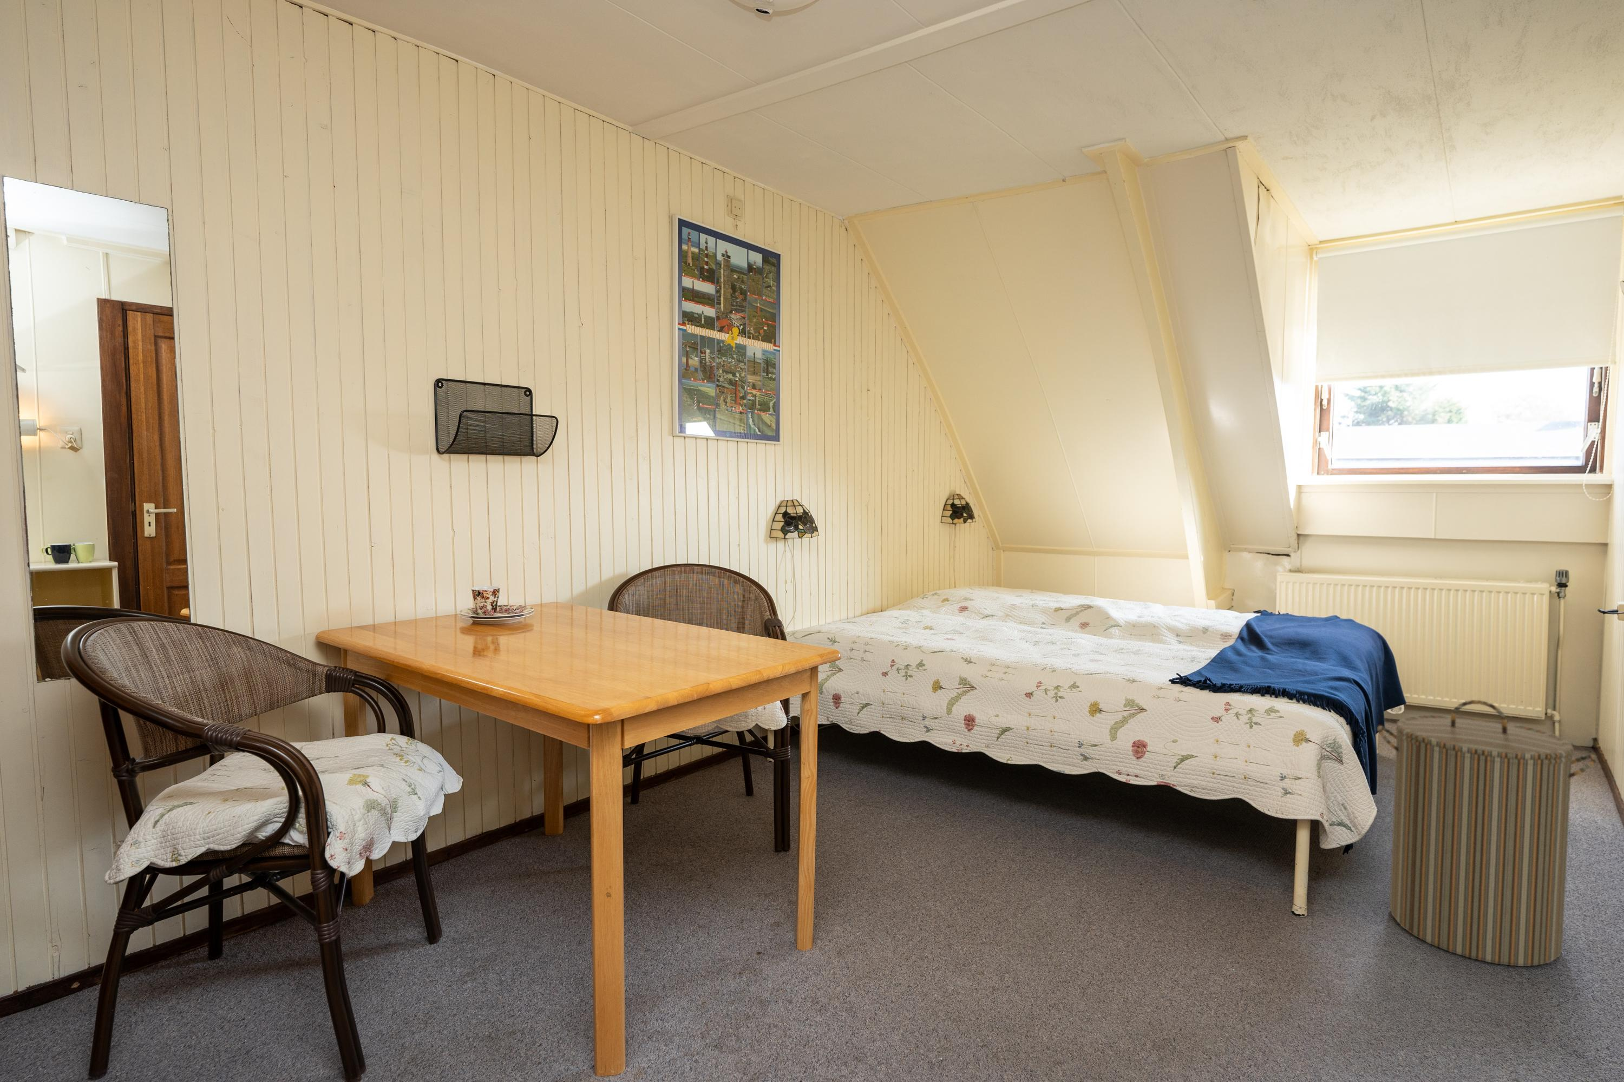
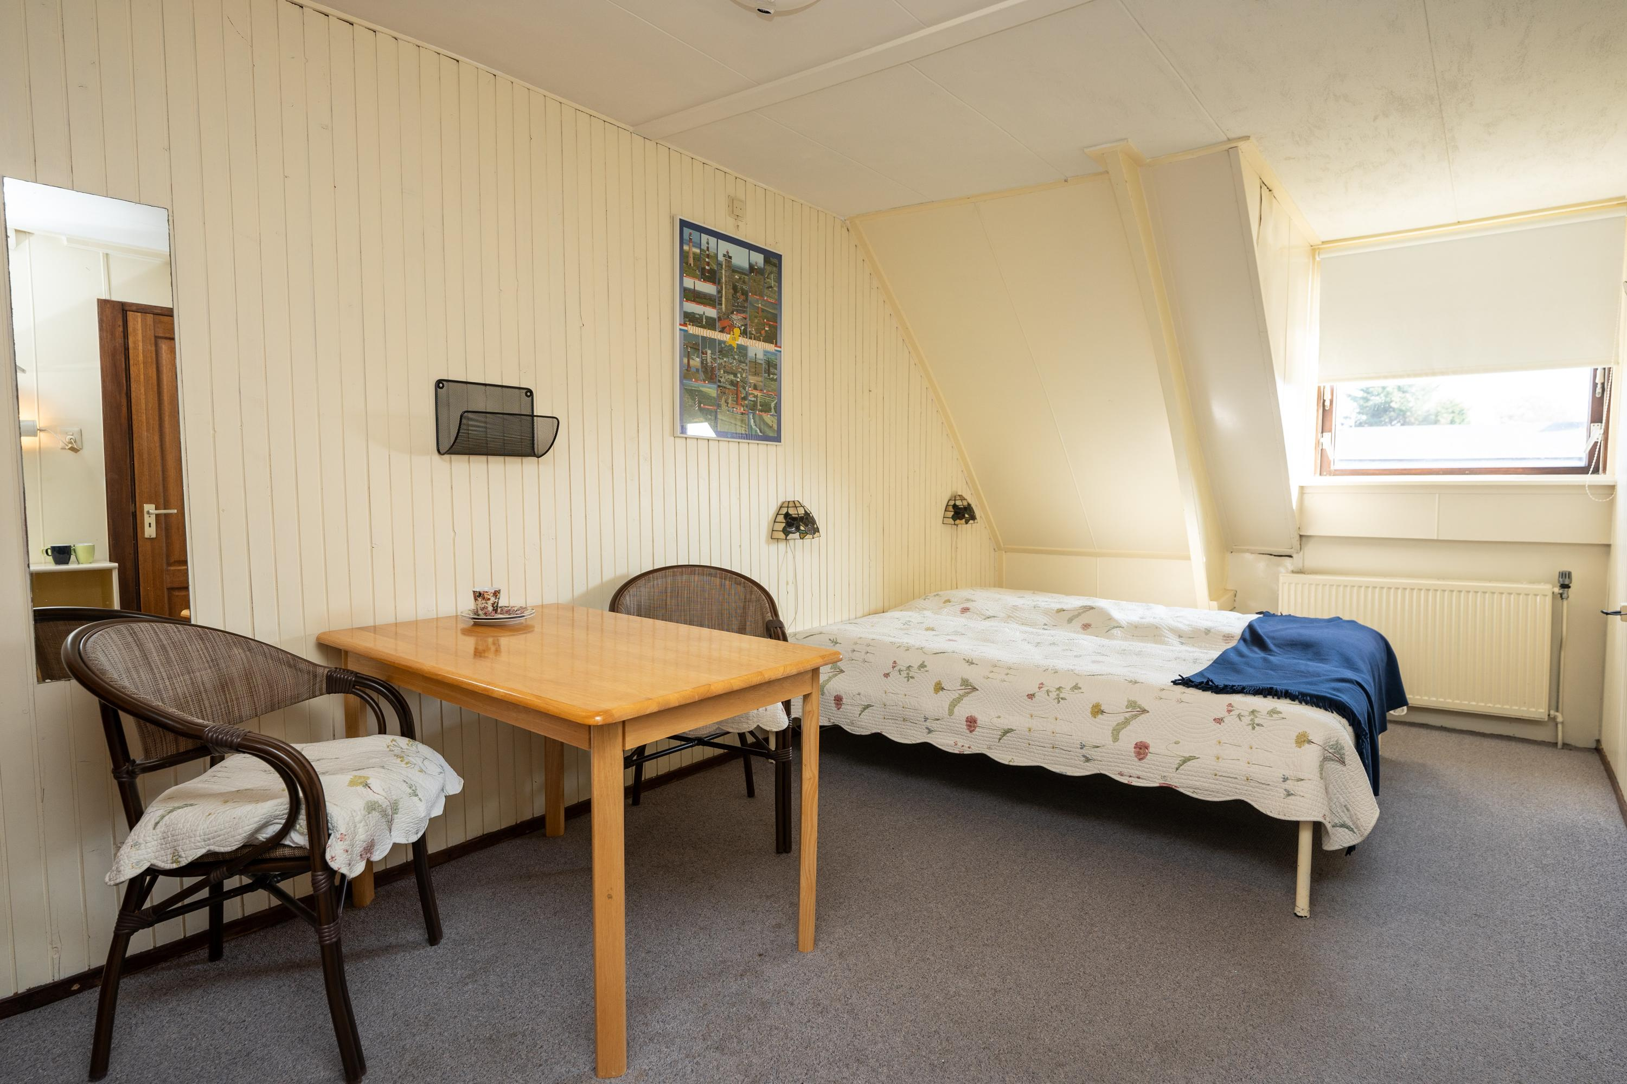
- laundry hamper (1477, 816)
